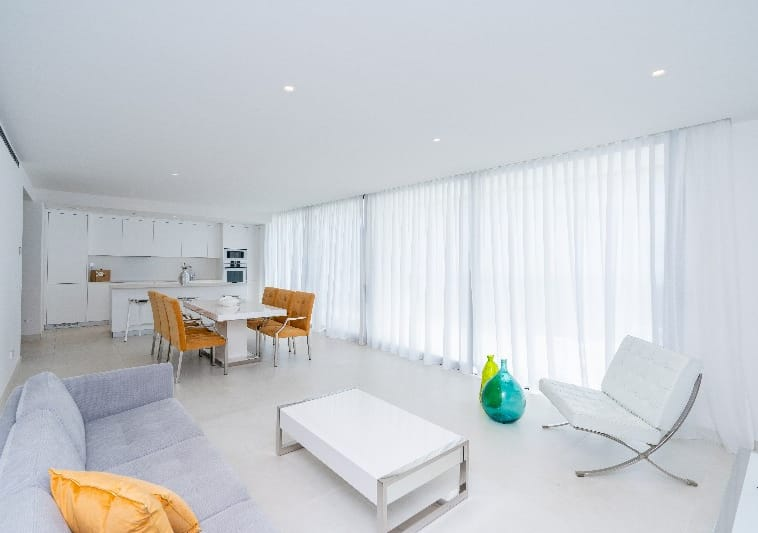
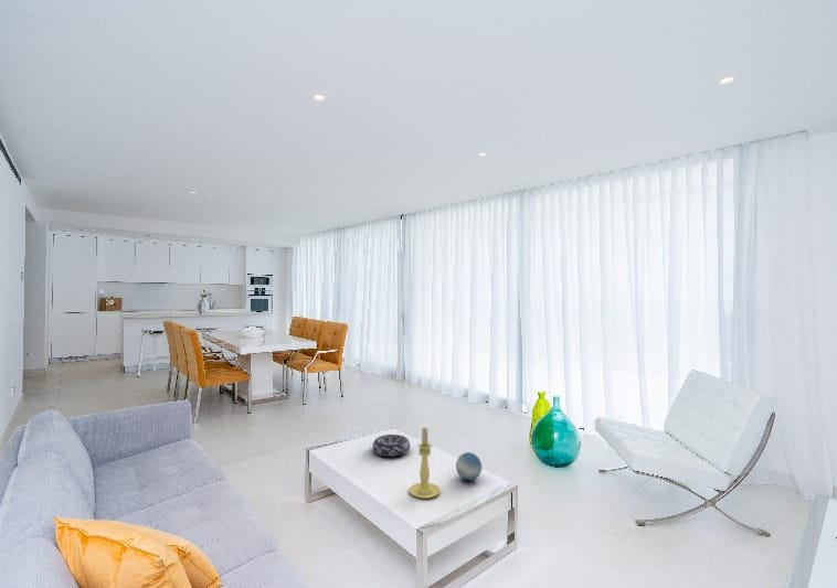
+ decorative bowl (391, 445)
+ candle holder (424, 459)
+ decorative ball (468, 466)
